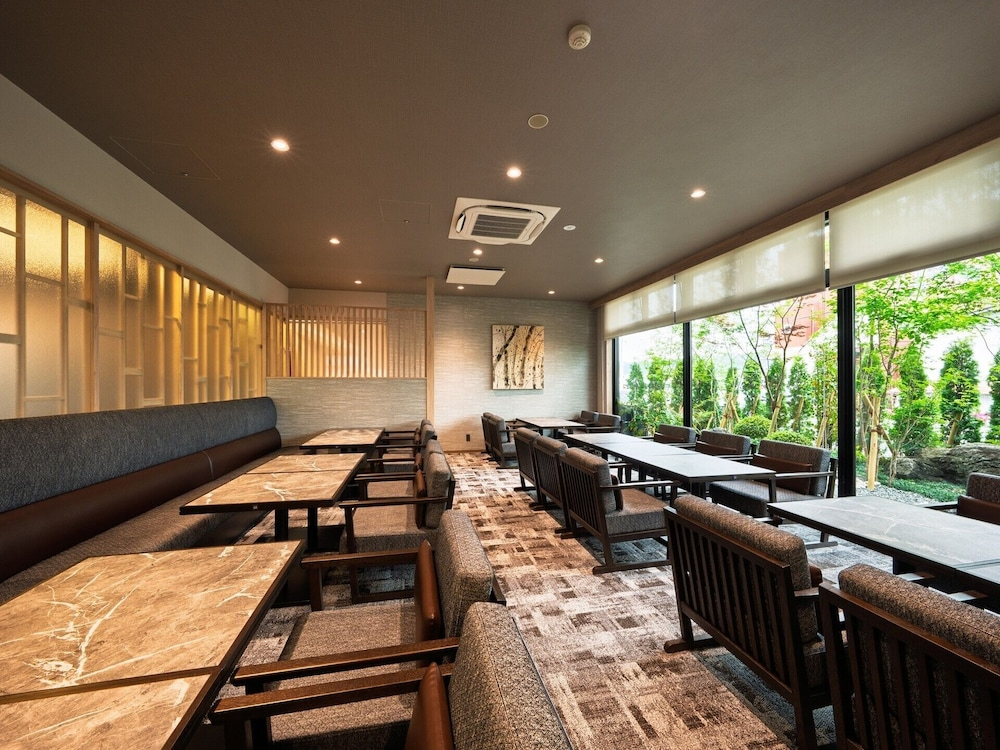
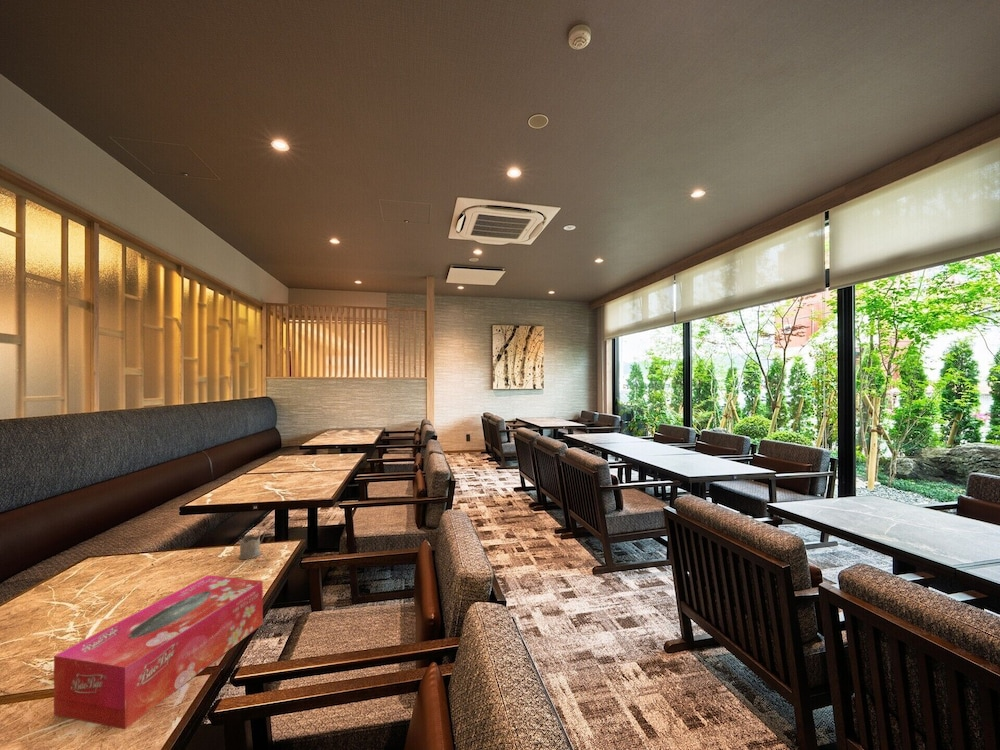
+ tissue box (174, 637)
+ tea glass holder (252, 540)
